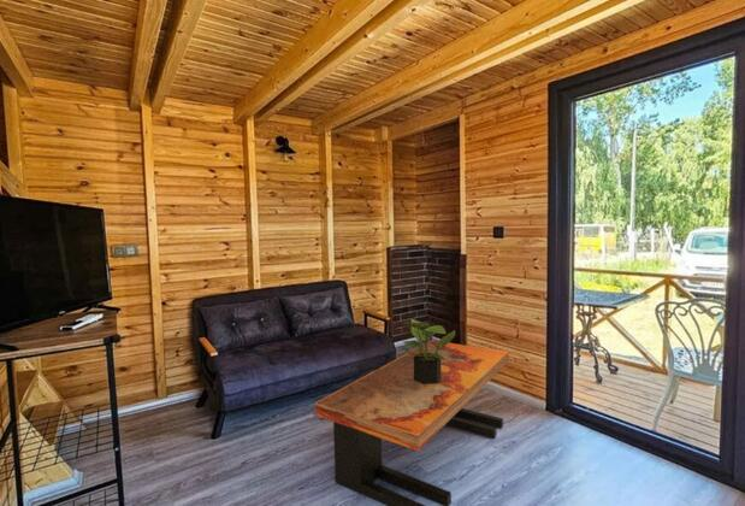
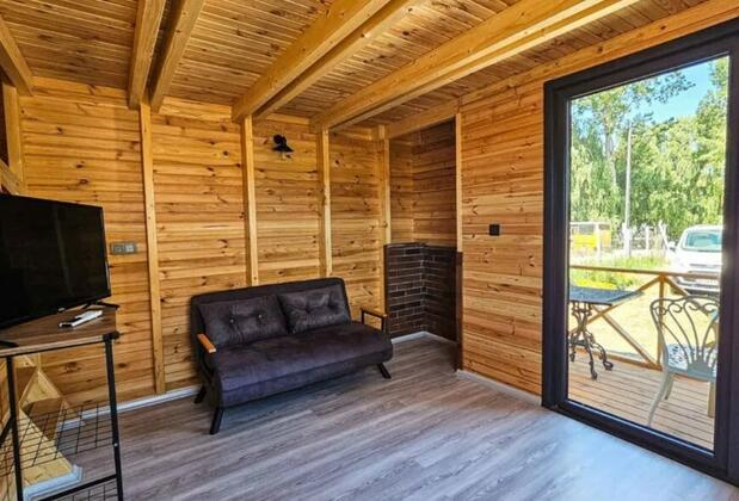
- coffee table (427, 412)
- potted plant (421, 346)
